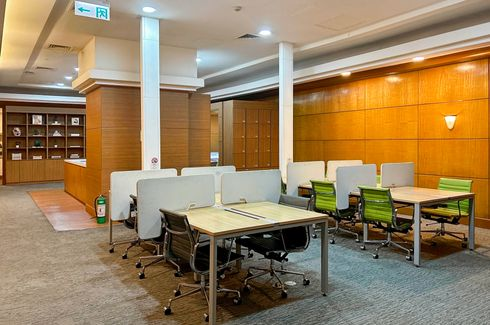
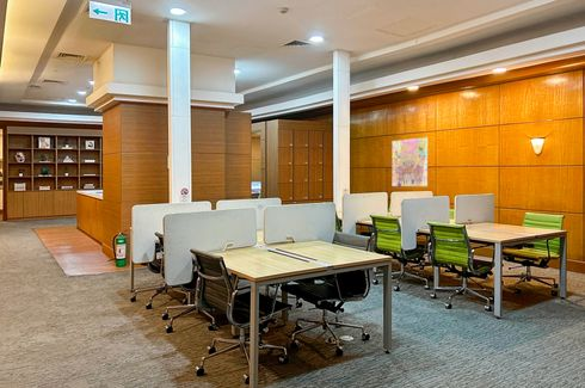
+ map (408, 162)
